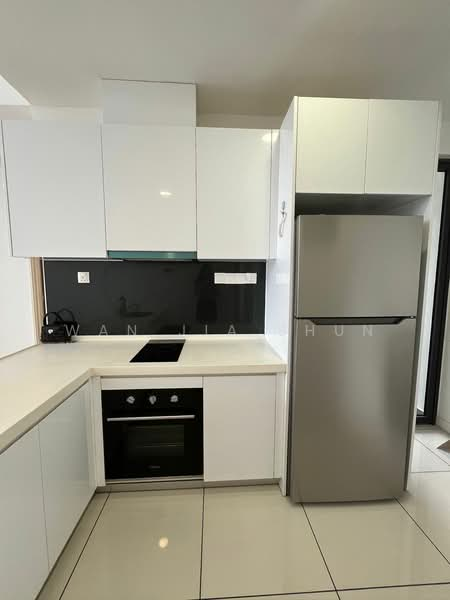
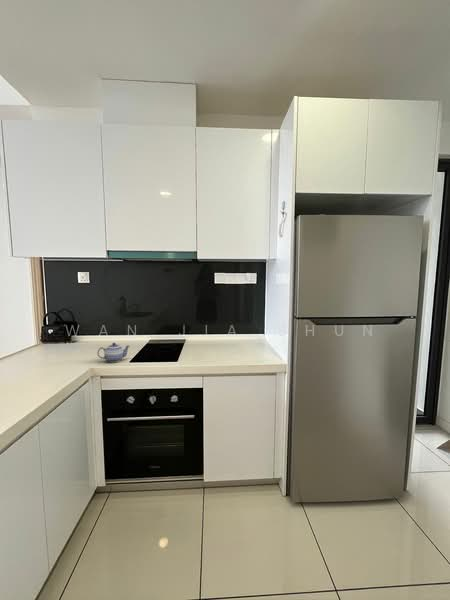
+ teapot (114, 351)
